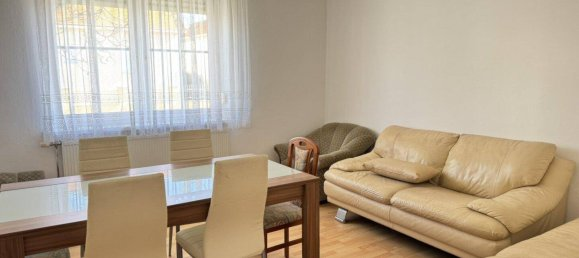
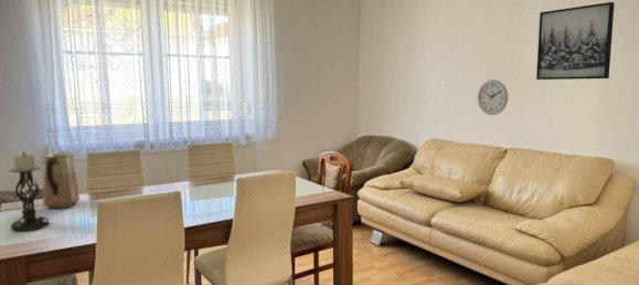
+ wall clock (491, 97)
+ wall art (572, 43)
+ candle holder (29, 189)
+ vase (58, 180)
